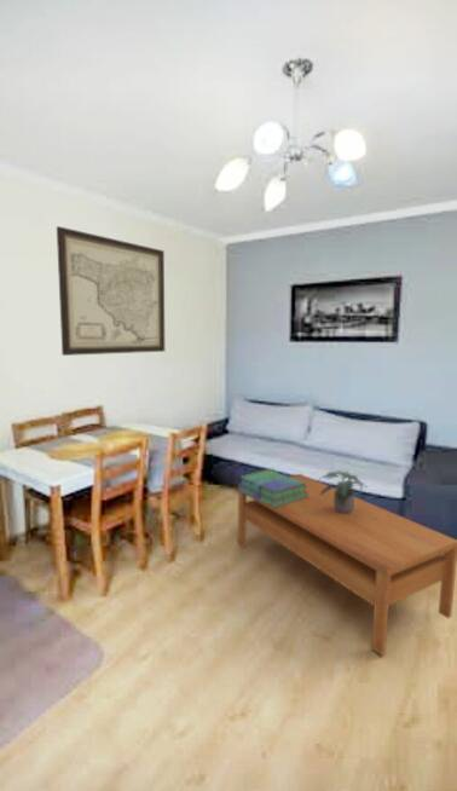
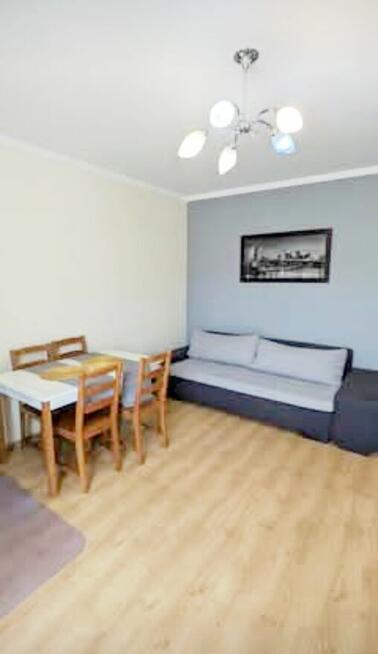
- wall art (117, 298)
- stack of books (272, 486)
- potted plant (342, 491)
- coffee table (330, 543)
